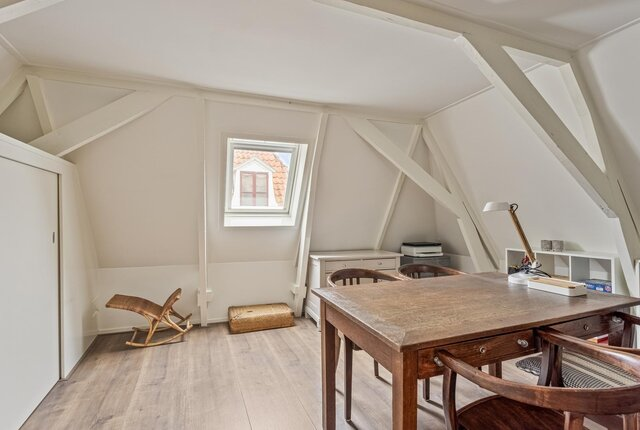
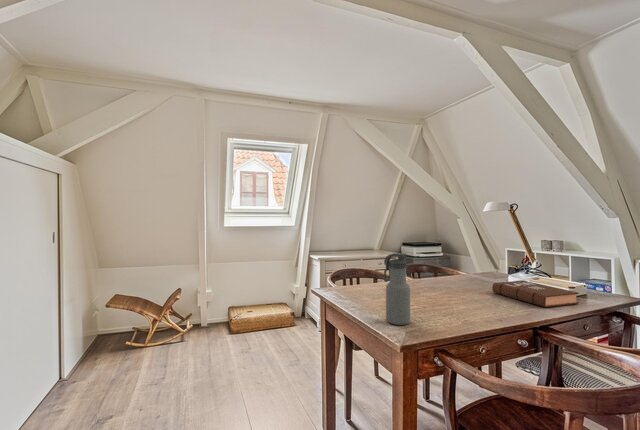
+ water bottle (397, 287)
+ book (532, 292)
